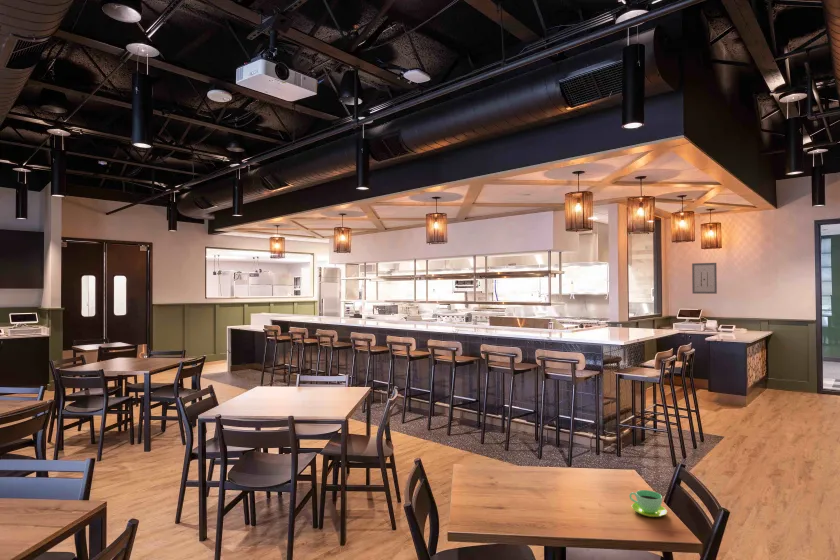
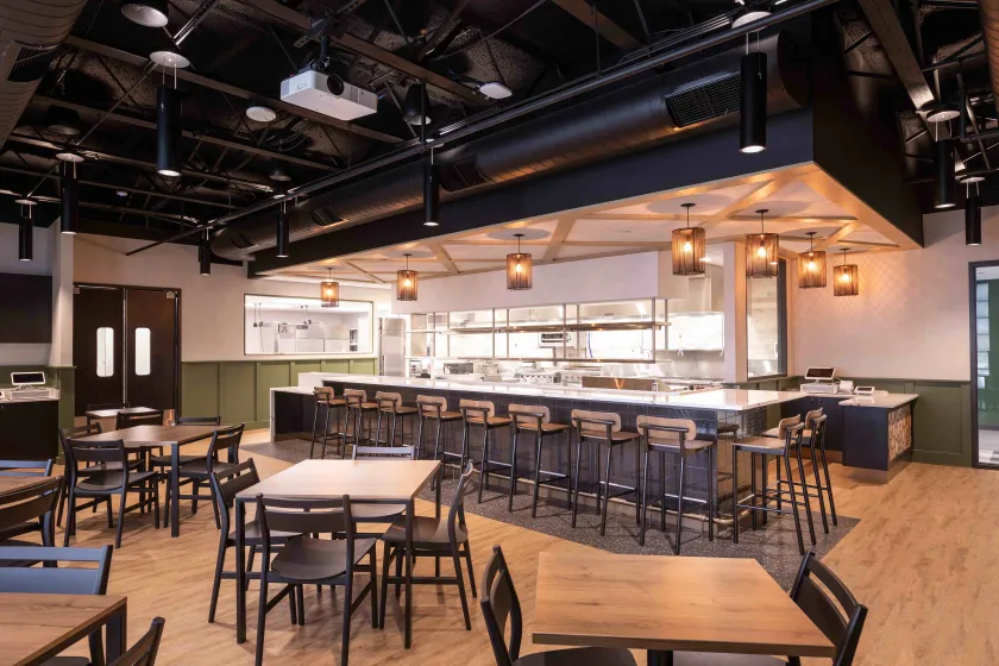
- cup (648, 503)
- wall art (704, 278)
